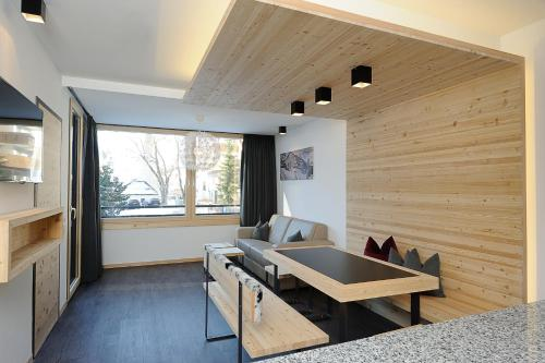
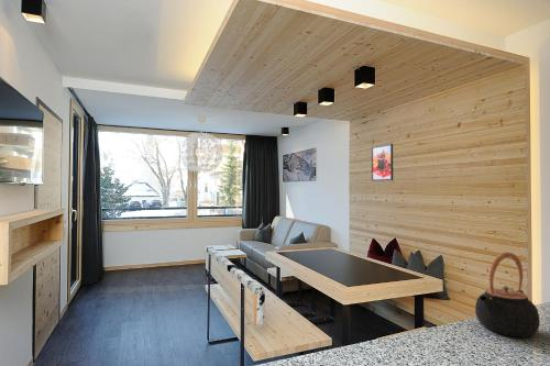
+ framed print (382, 163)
+ teapot (503, 290)
